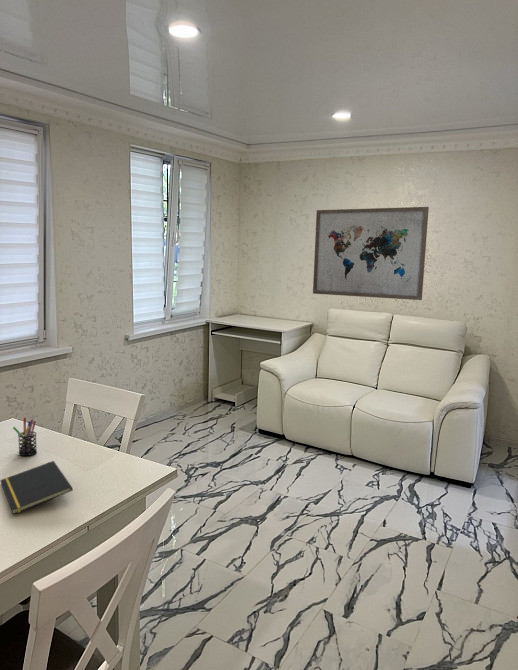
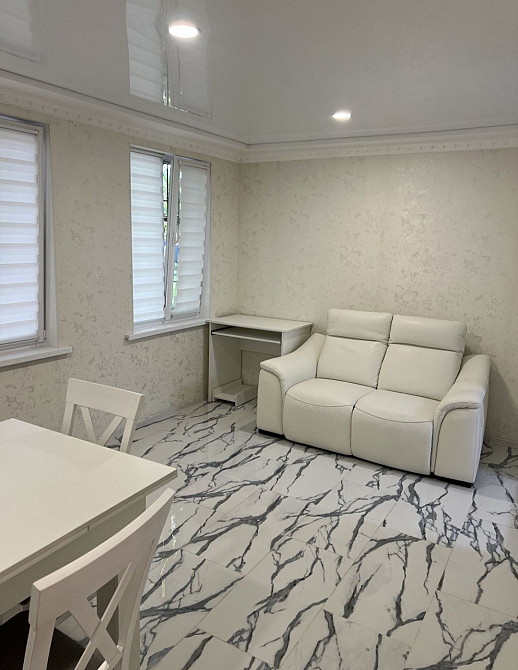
- pen holder (24, 436)
- notepad (35, 485)
- wall art (366, 253)
